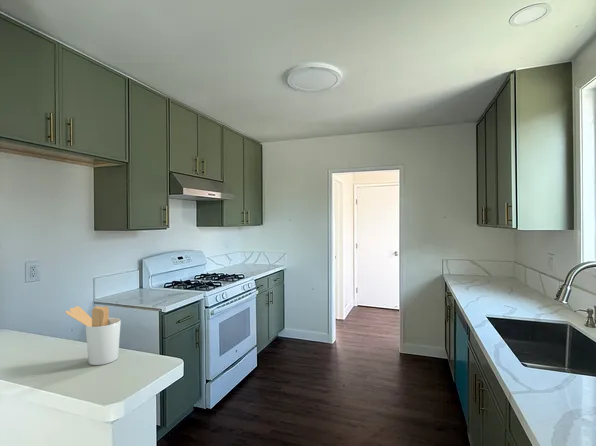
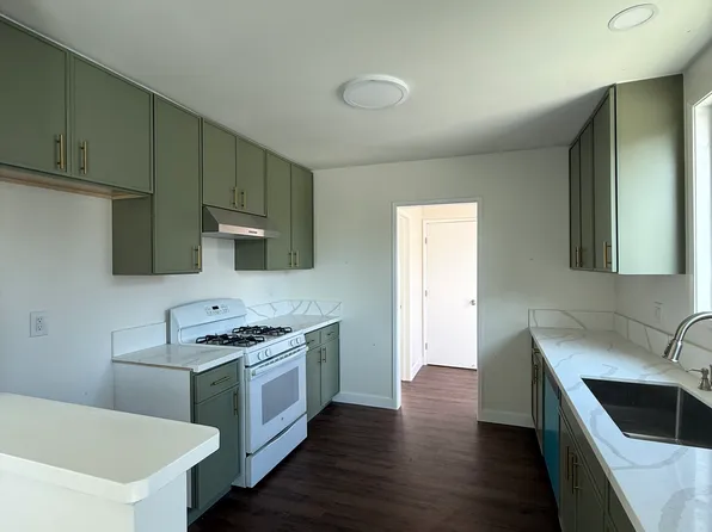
- utensil holder (94, 332)
